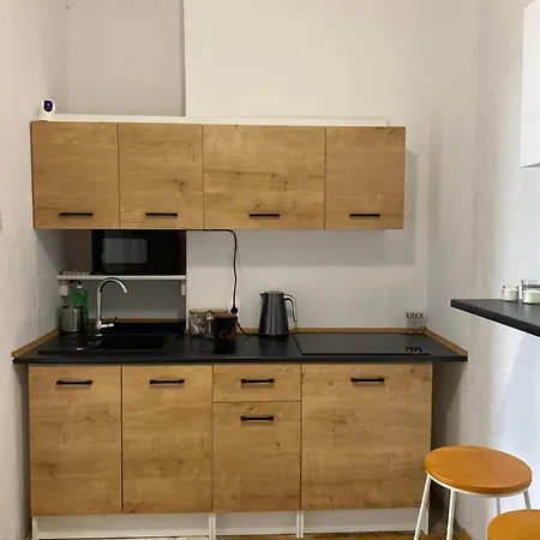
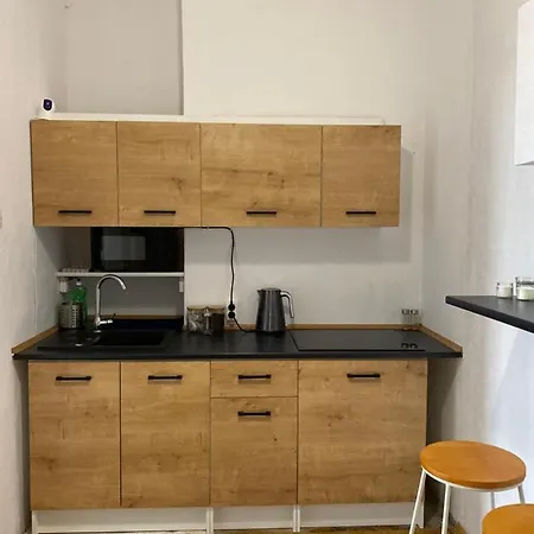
- coffee jar (224, 332)
